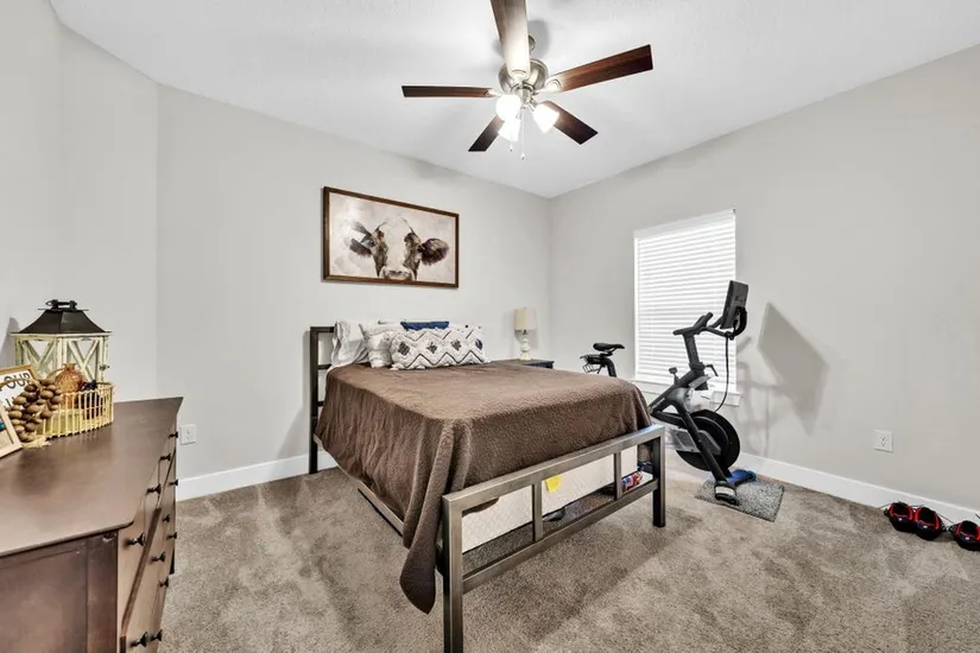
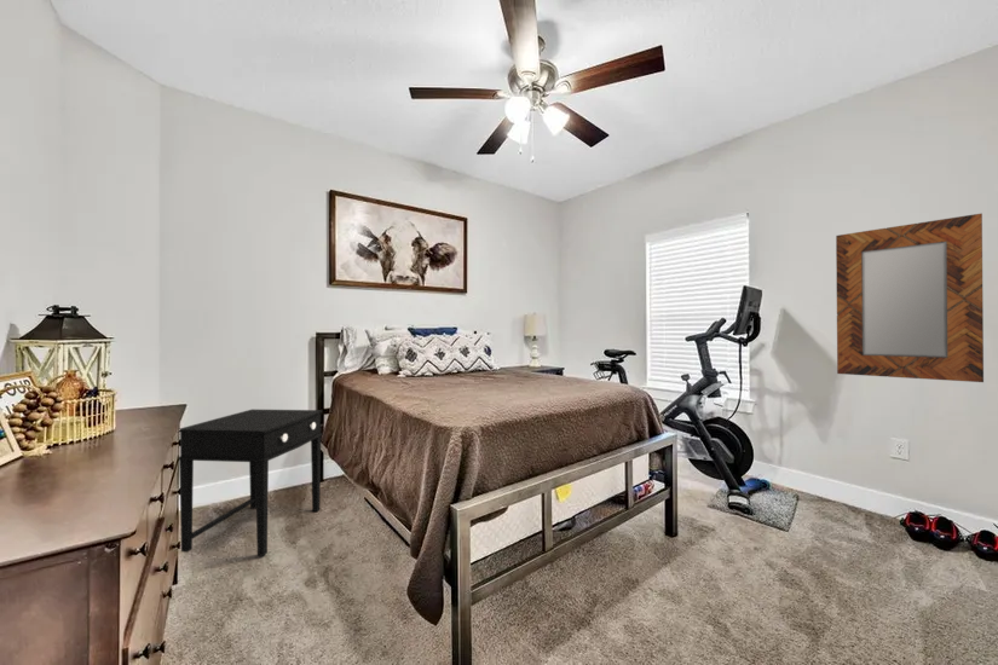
+ home mirror (902, 301)
+ side table (259, 473)
